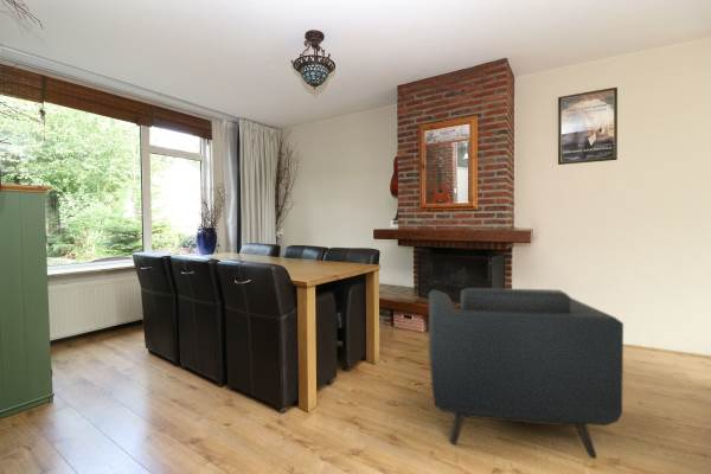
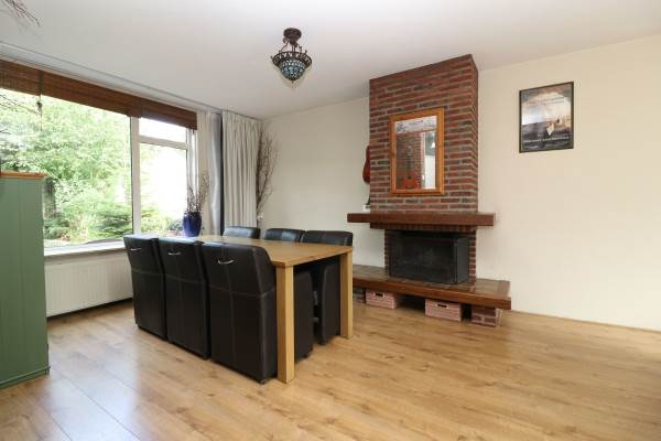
- armchair (505, 351)
